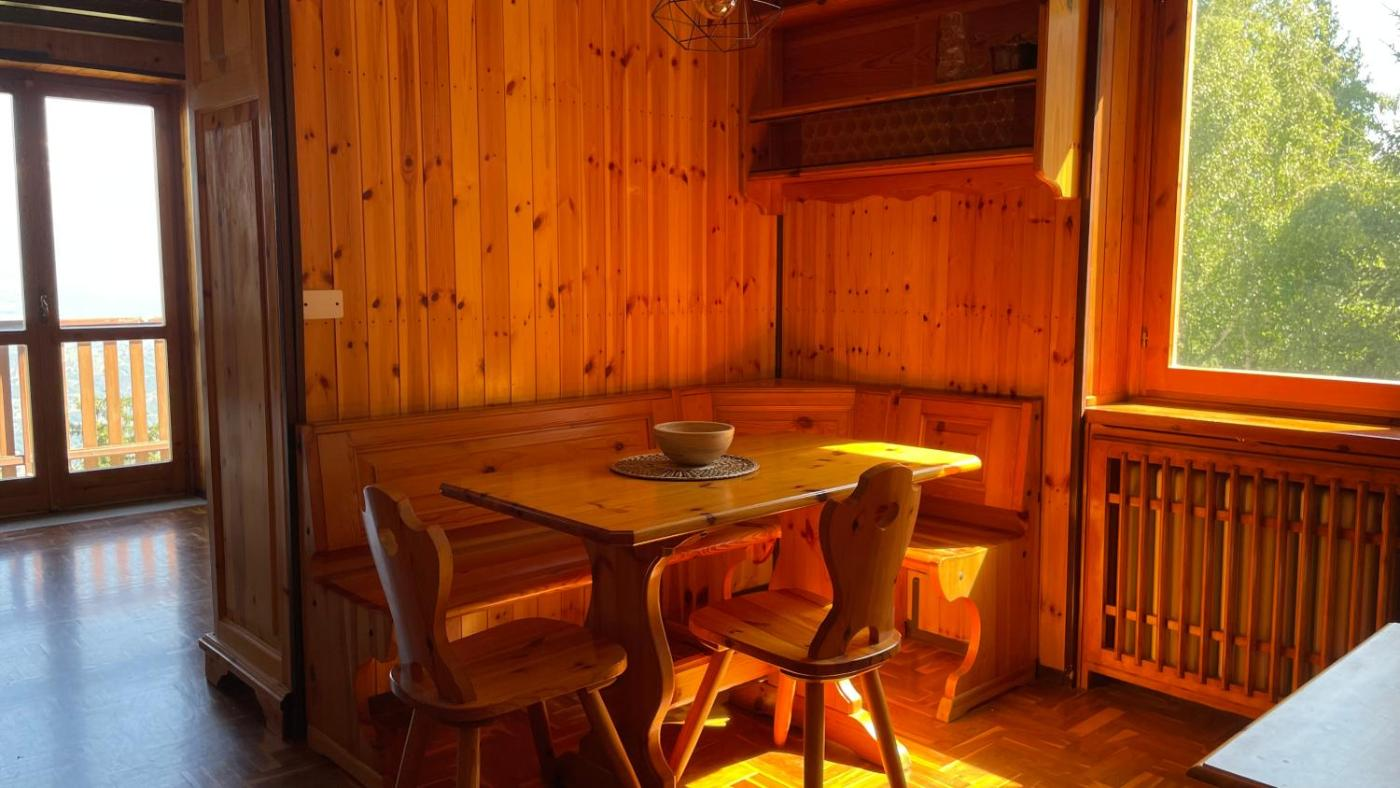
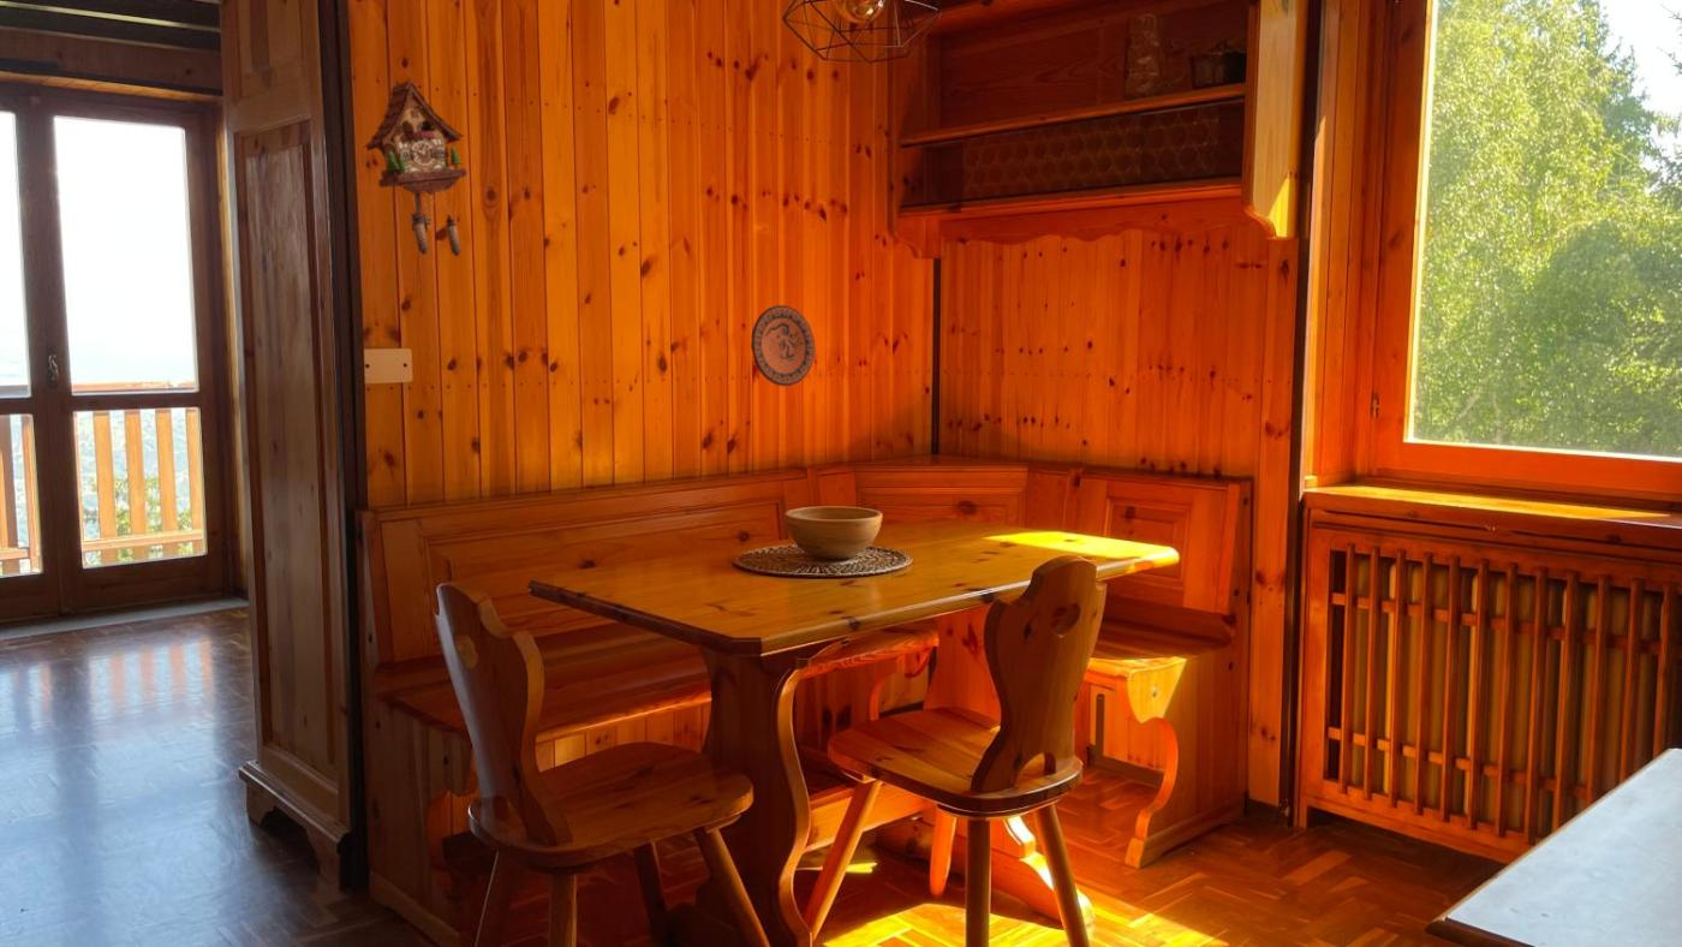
+ decorative plate (782, 345)
+ cuckoo clock (417, 169)
